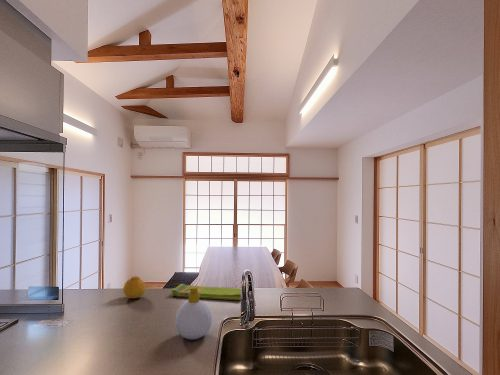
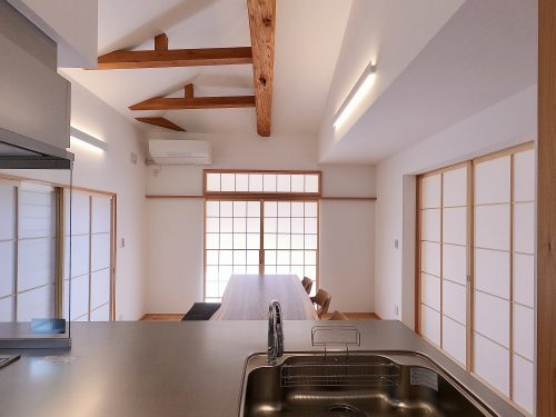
- fruit (134, 287)
- soap bottle (193, 311)
- dish towel (209, 290)
